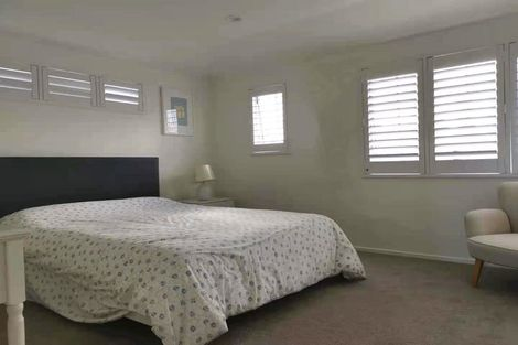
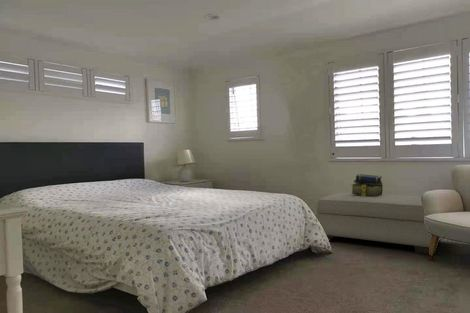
+ ottoman (377, 218)
+ stack of books (368, 184)
